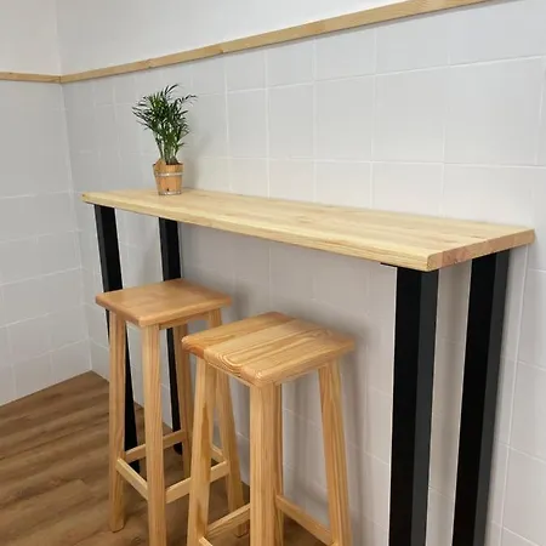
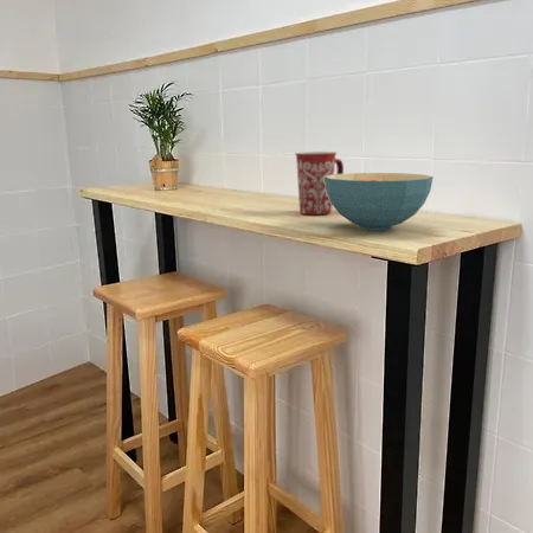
+ mug (321, 181)
+ cereal bowl (377, 201)
